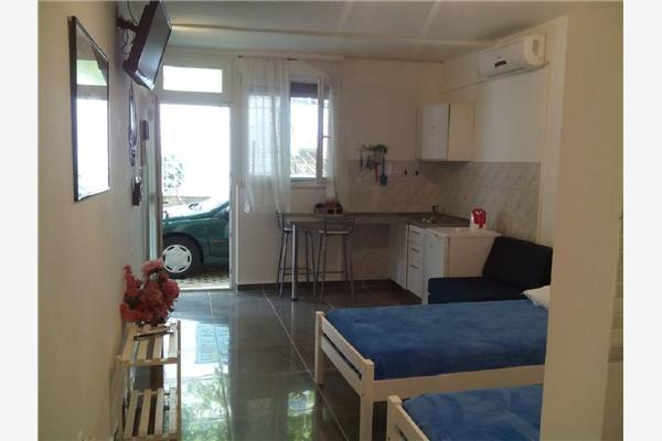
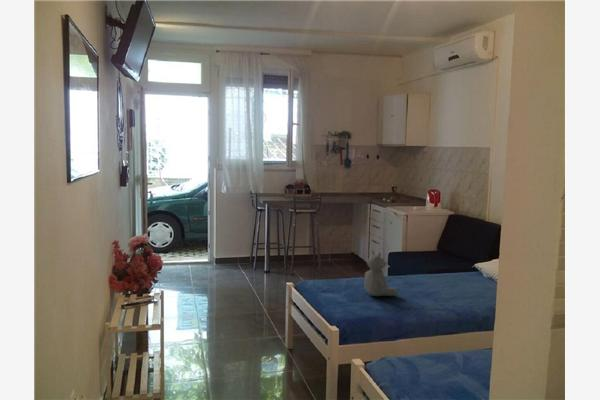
+ teddy bear (381, 272)
